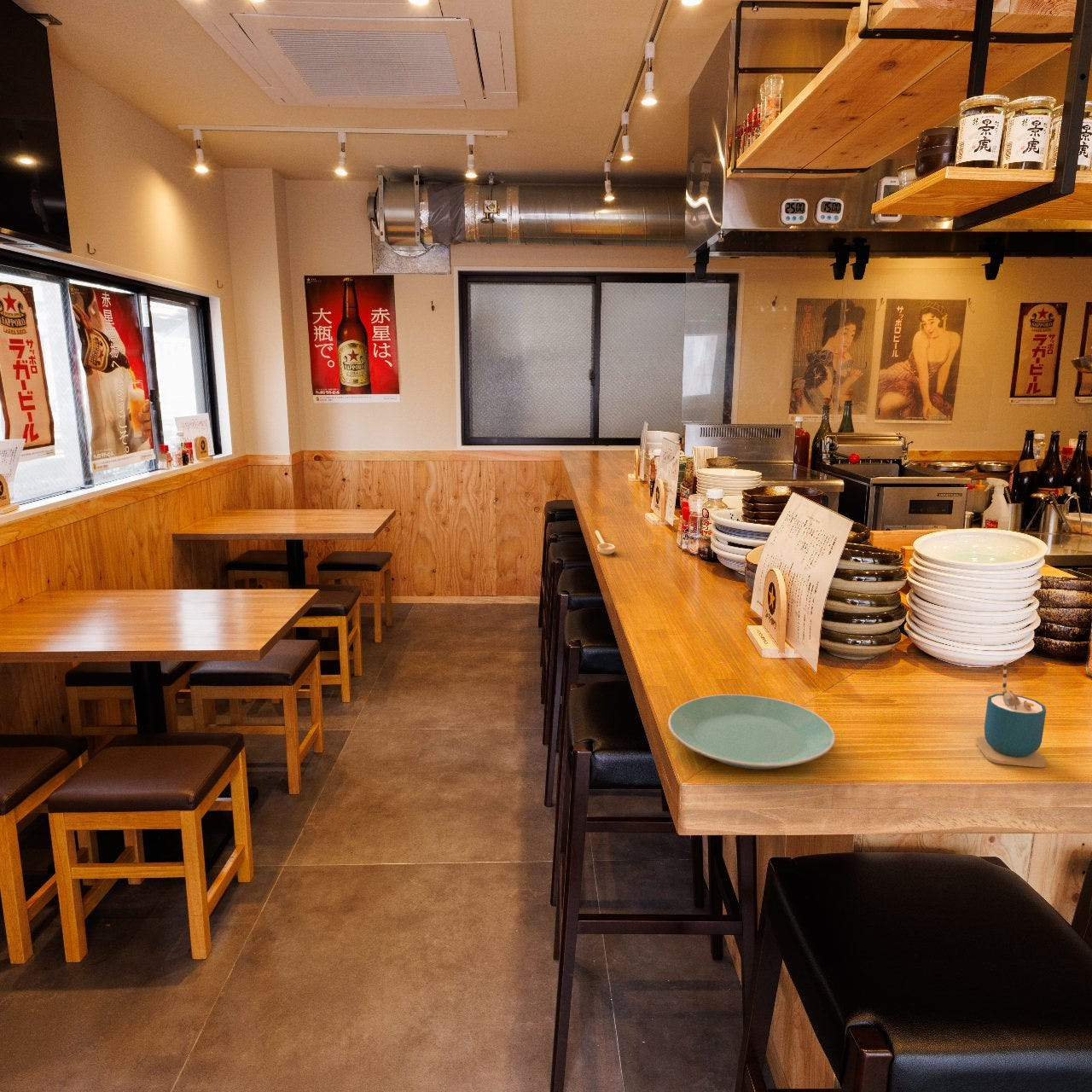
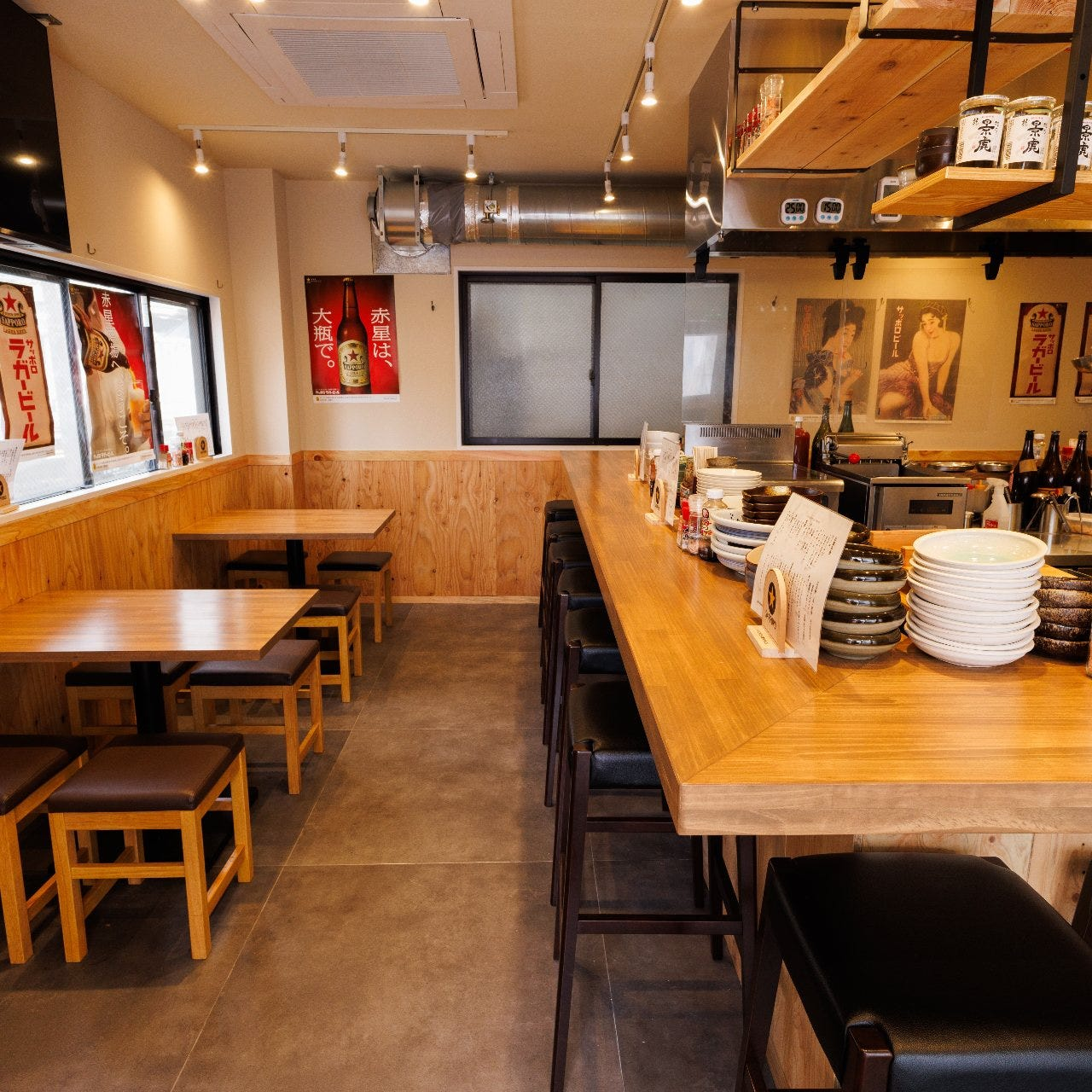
- plate (749, 734)
- cup (1015, 712)
- spoon (601, 541)
